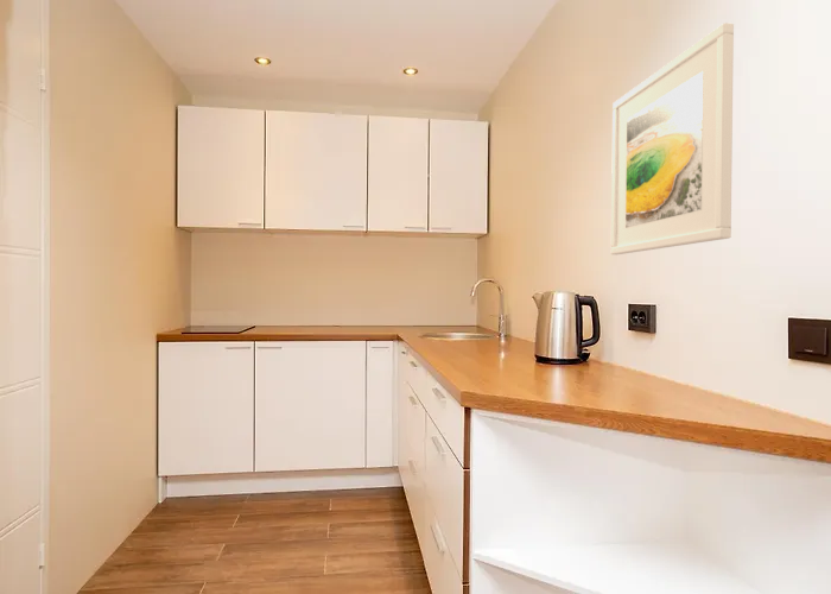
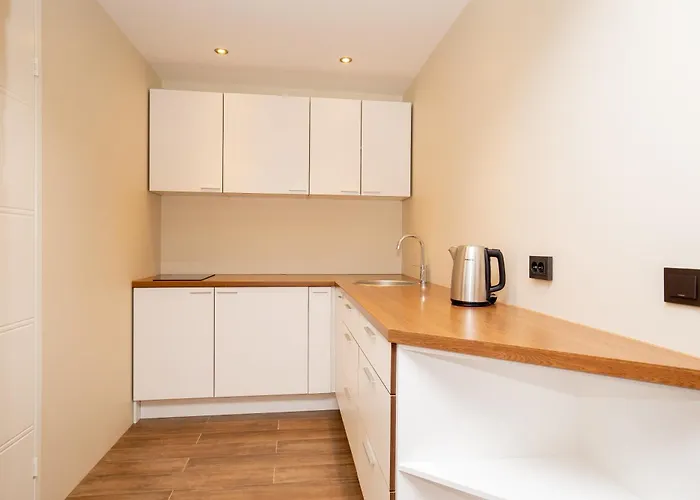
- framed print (661, 158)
